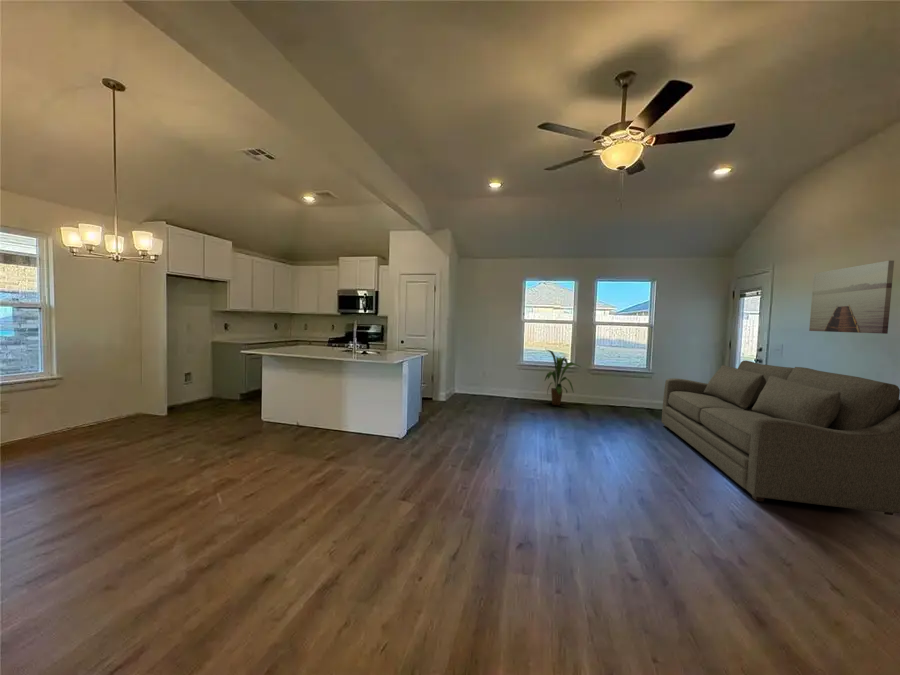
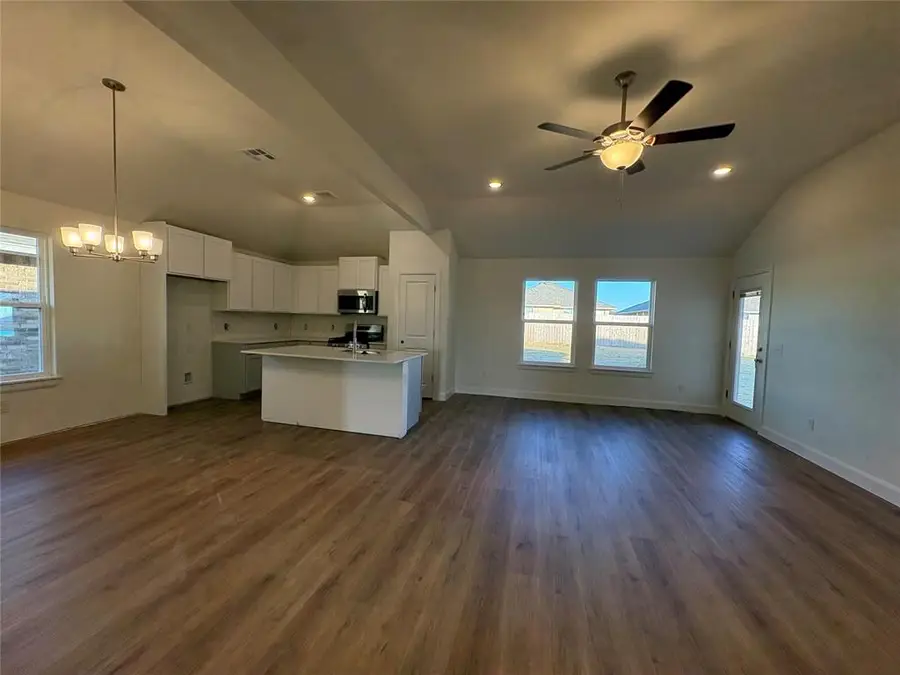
- sofa (755, 412)
- house plant (562, 378)
- wall art (846, 300)
